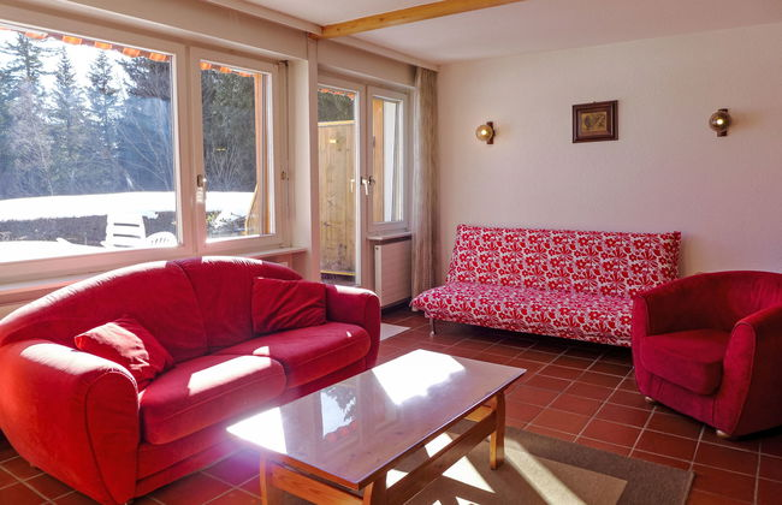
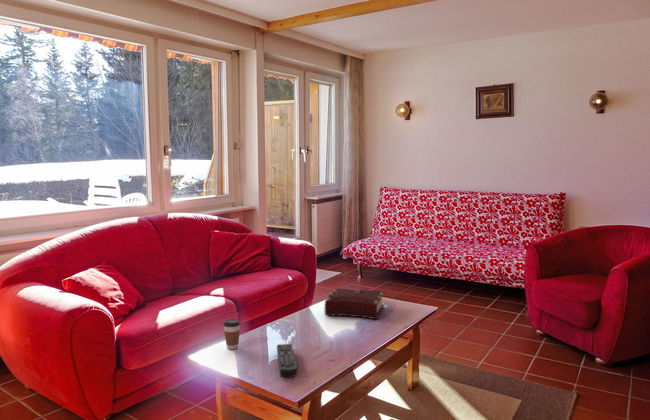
+ remote control (286, 359)
+ coffee cup (232, 334)
+ book (355, 302)
